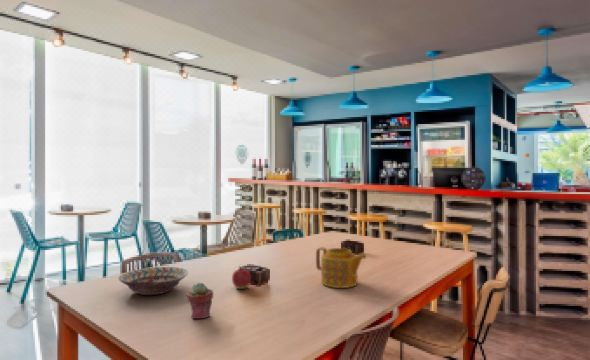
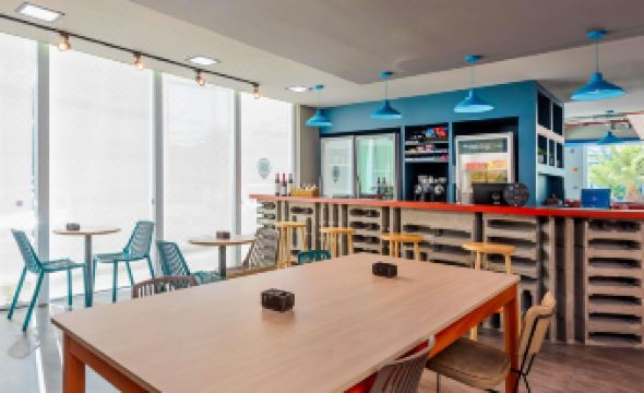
- decorative bowl (154, 282)
- teapot (340, 266)
- potted succulent (200, 299)
- apple (241, 276)
